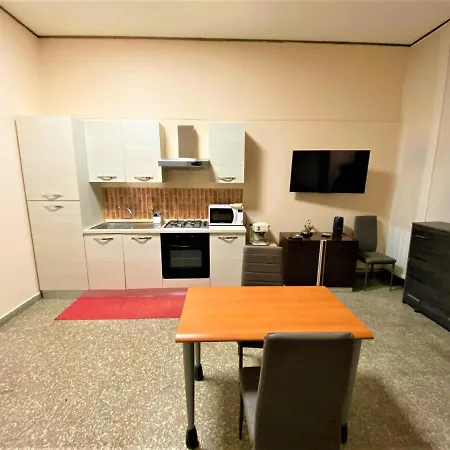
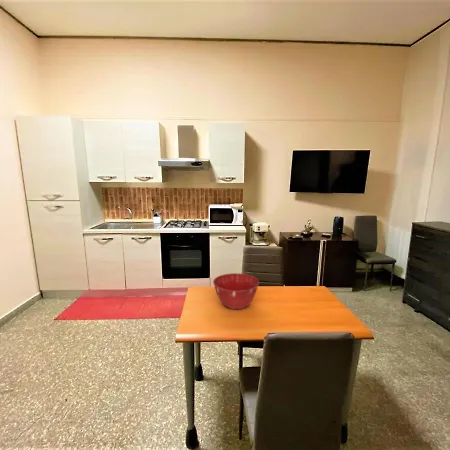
+ mixing bowl (235, 292)
